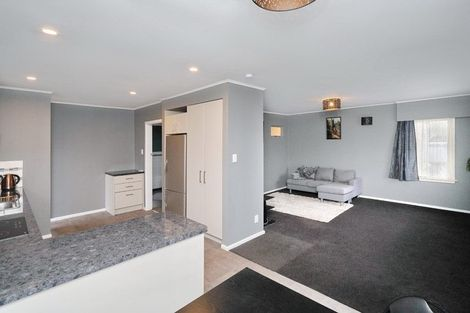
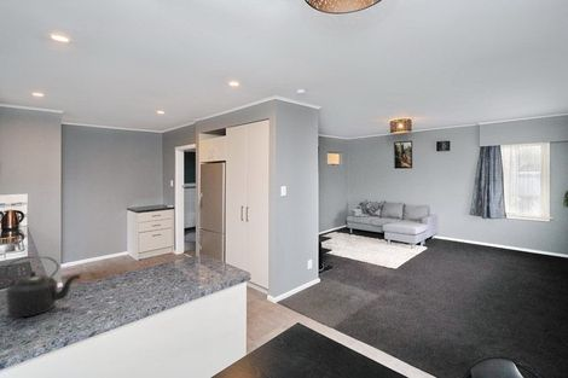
+ kettle (45, 281)
